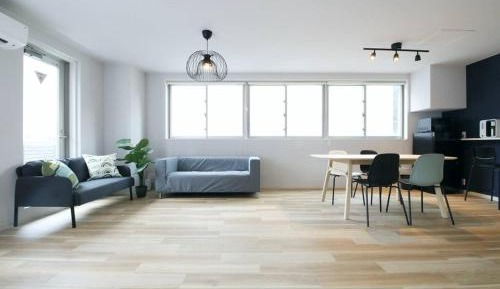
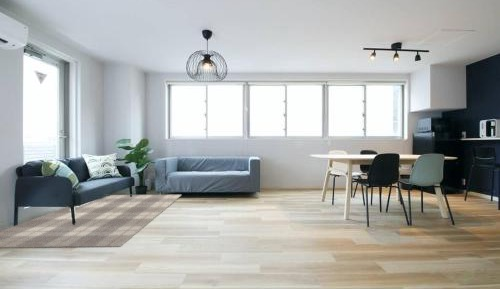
+ rug (106, 212)
